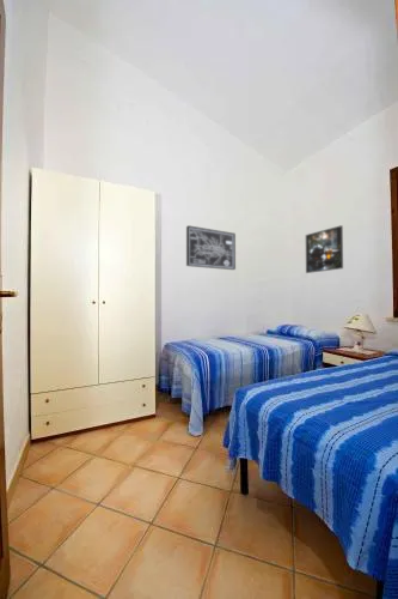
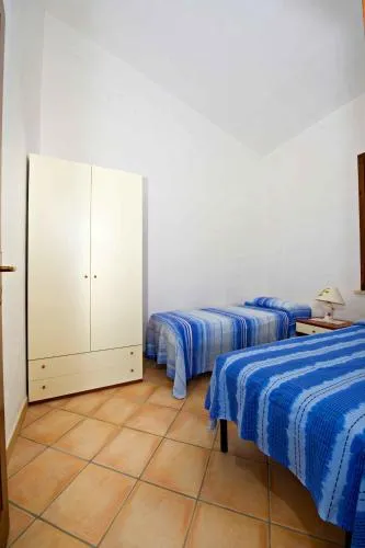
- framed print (323, 250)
- wall art (212, 248)
